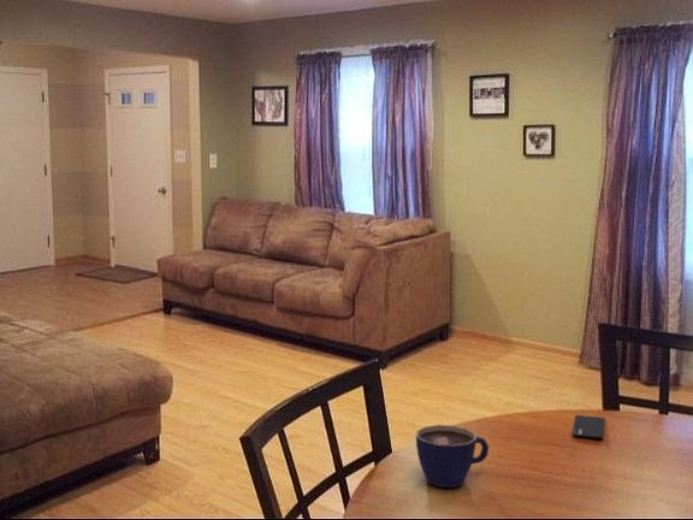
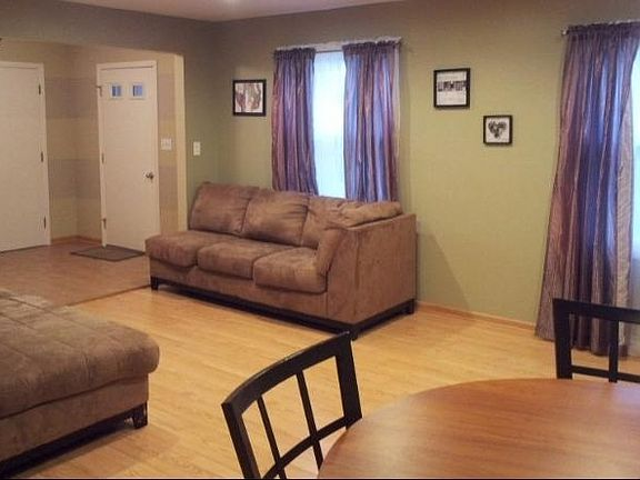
- cup (454, 455)
- smartphone (588, 426)
